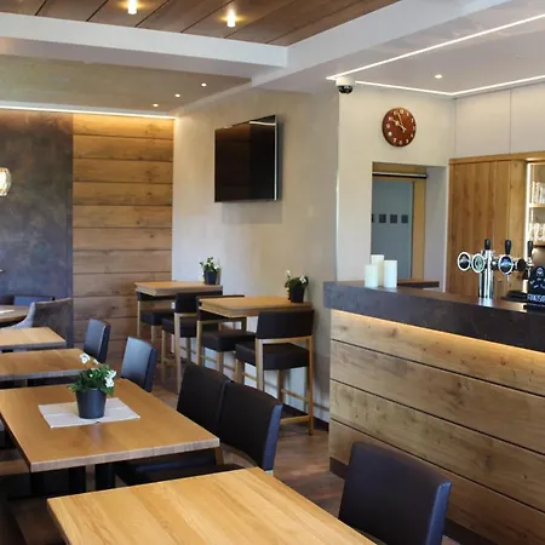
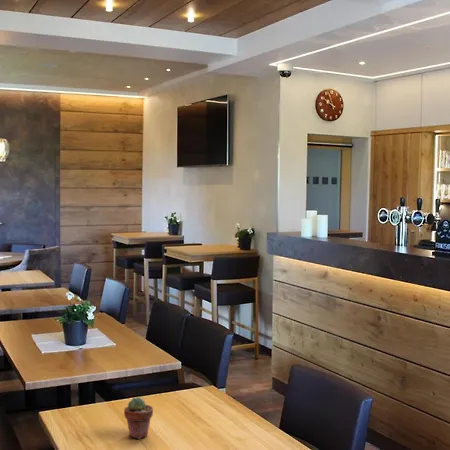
+ potted succulent (138, 416)
